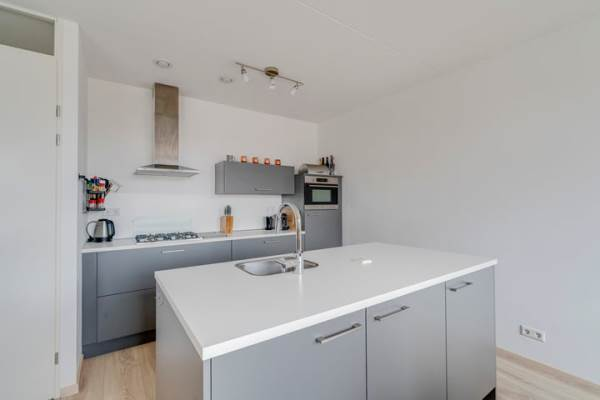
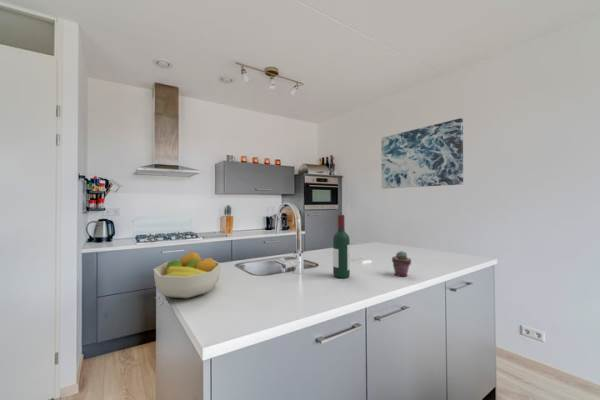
+ potted succulent (401, 262)
+ wall art (417, 158)
+ wine bottle (341, 245)
+ fruit bowl (188, 272)
